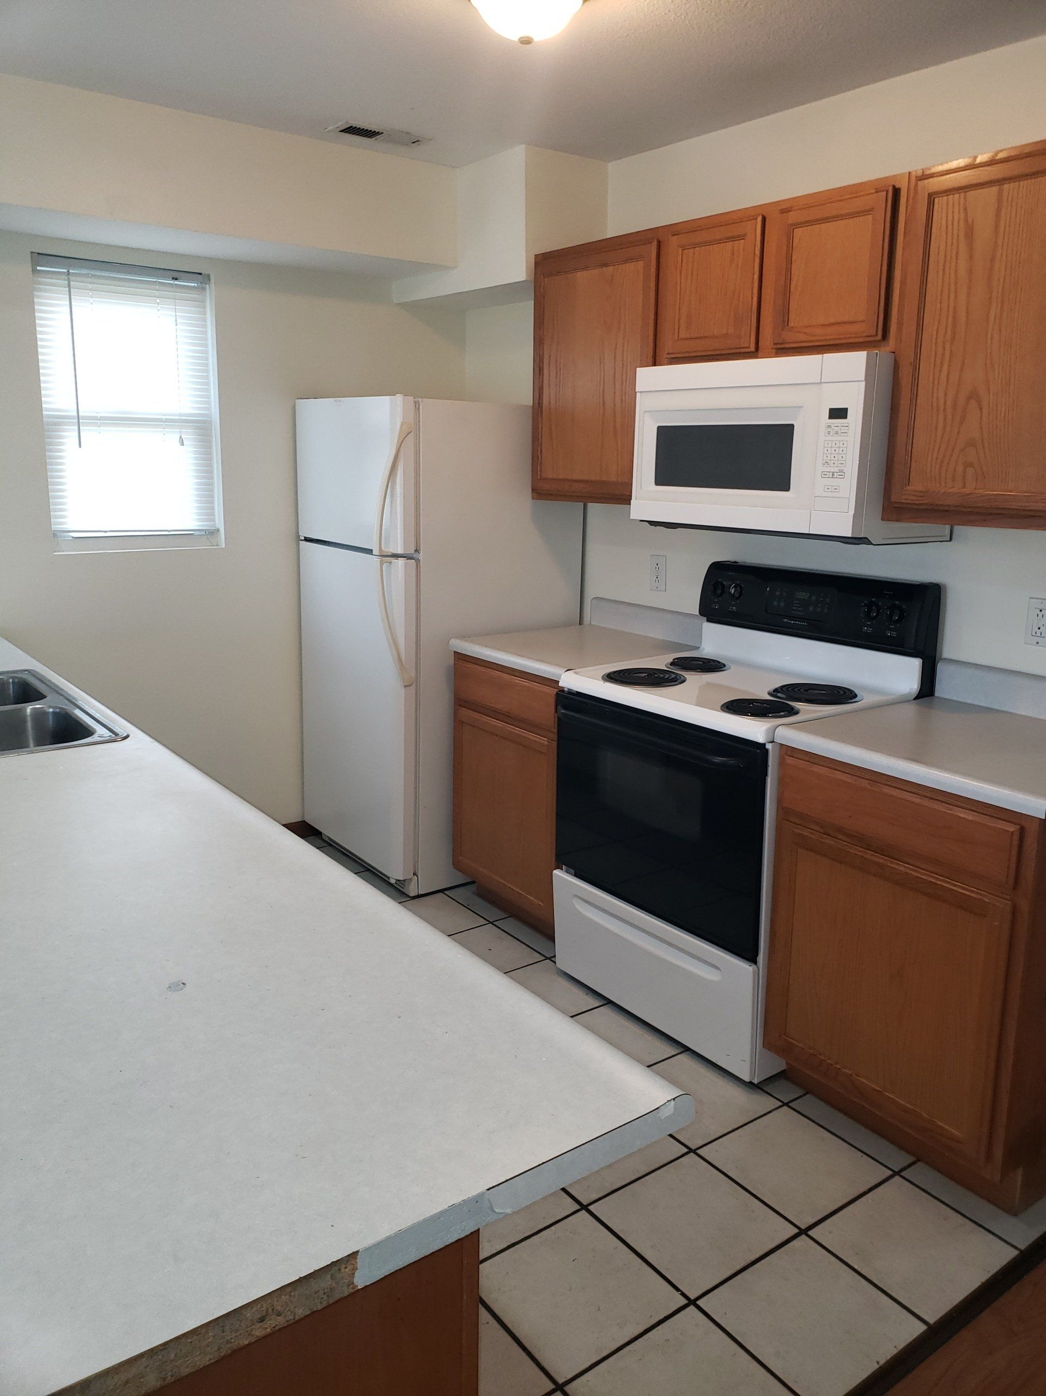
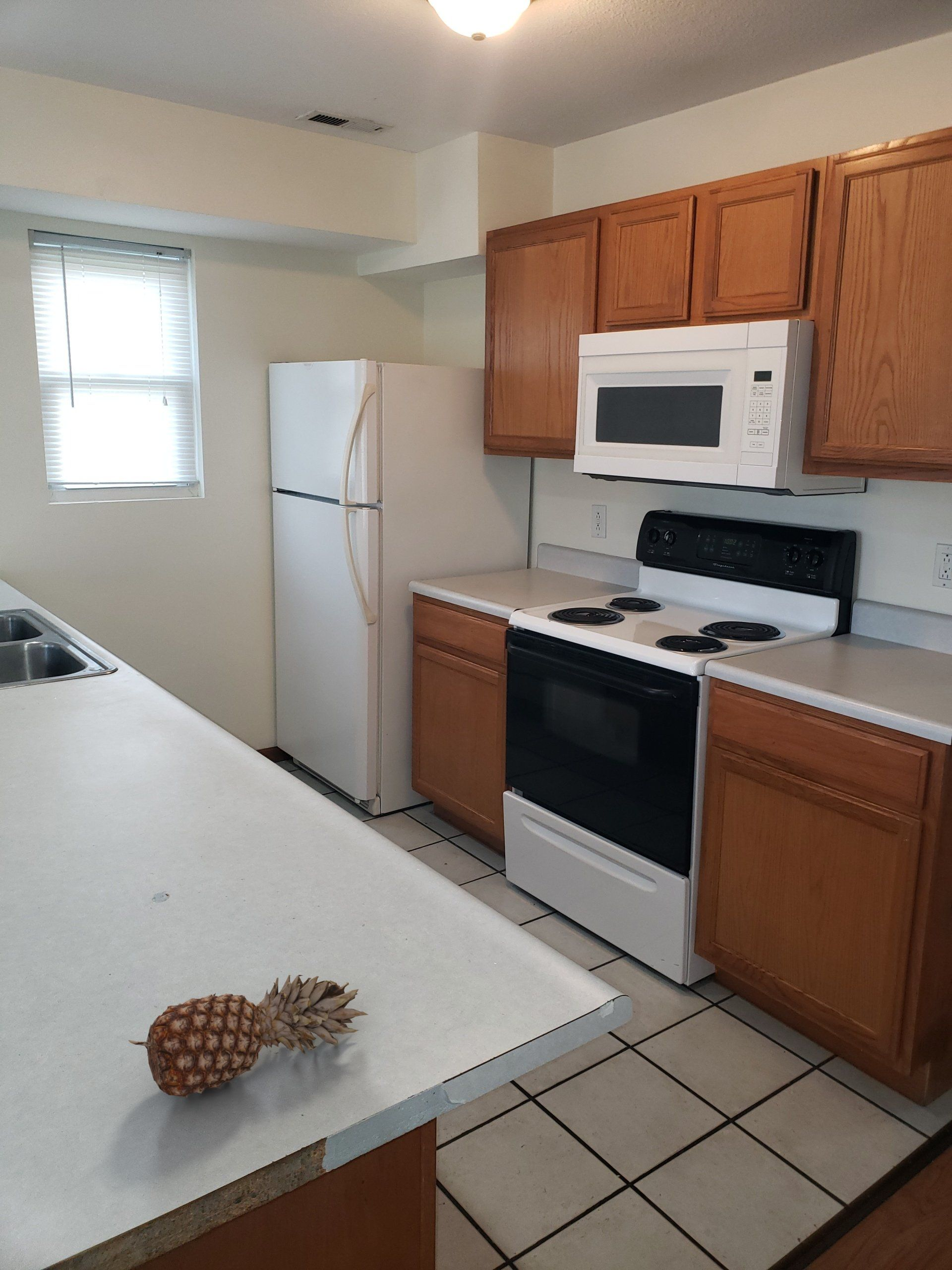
+ fruit (250, 1026)
